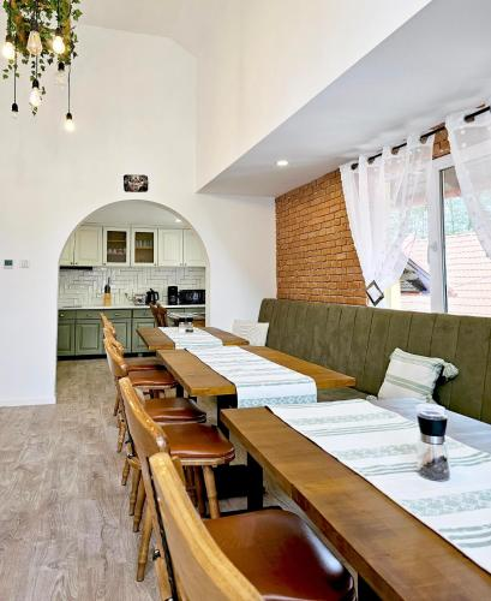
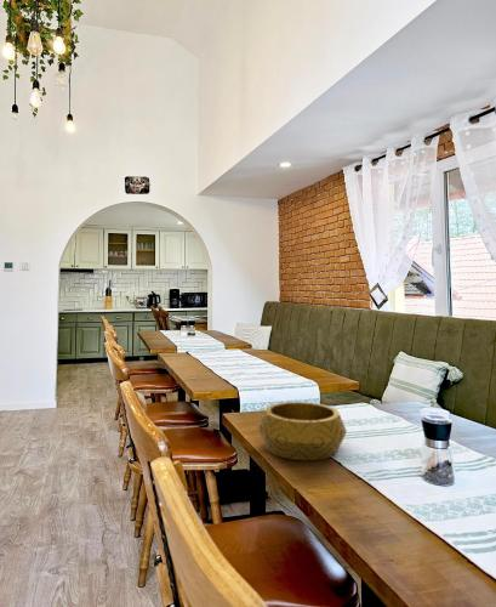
+ decorative bowl (301, 429)
